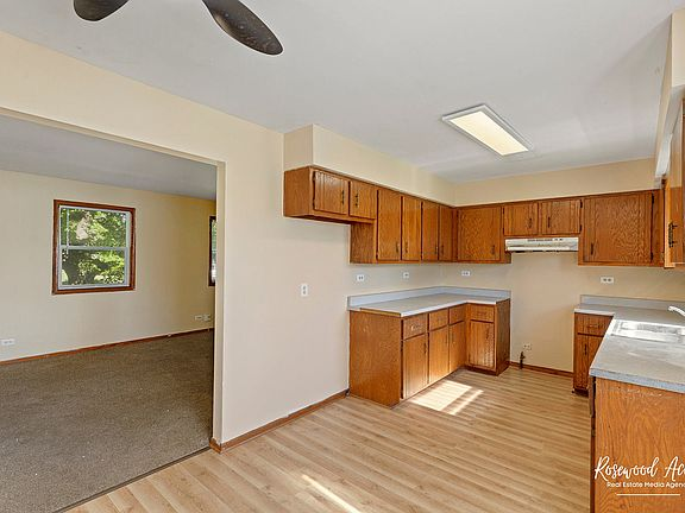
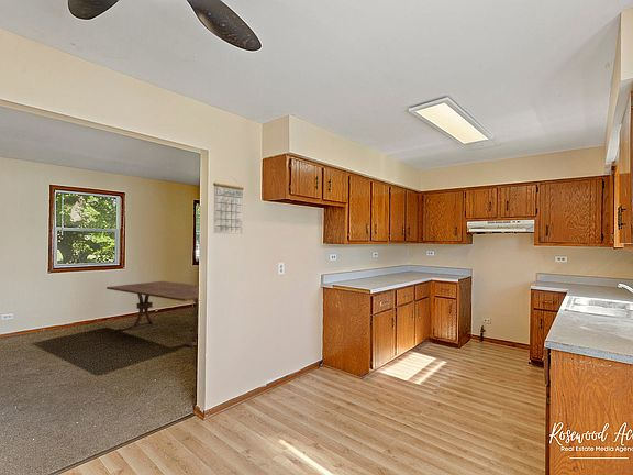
+ calendar (229, 203)
+ dining table (174, 299)
